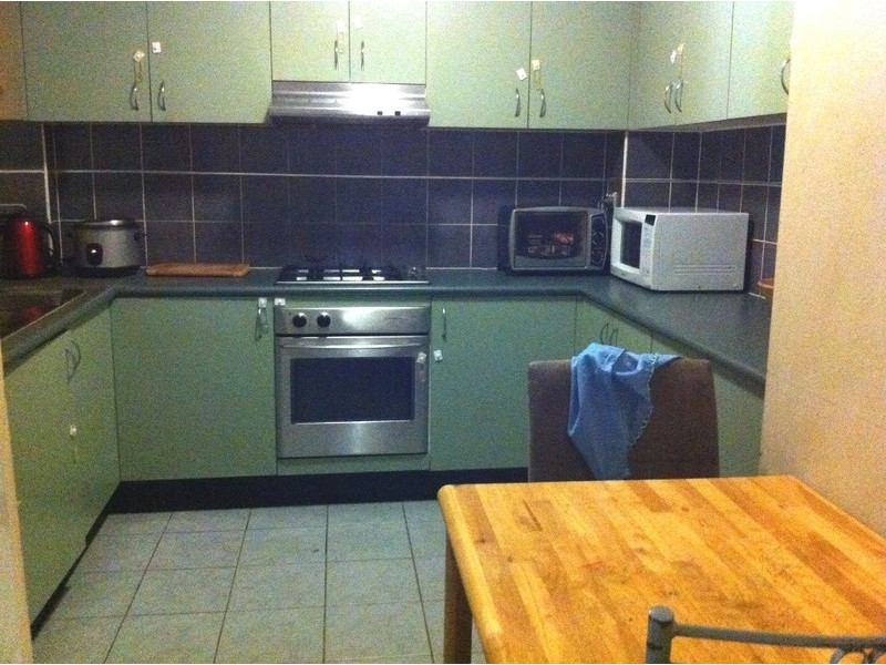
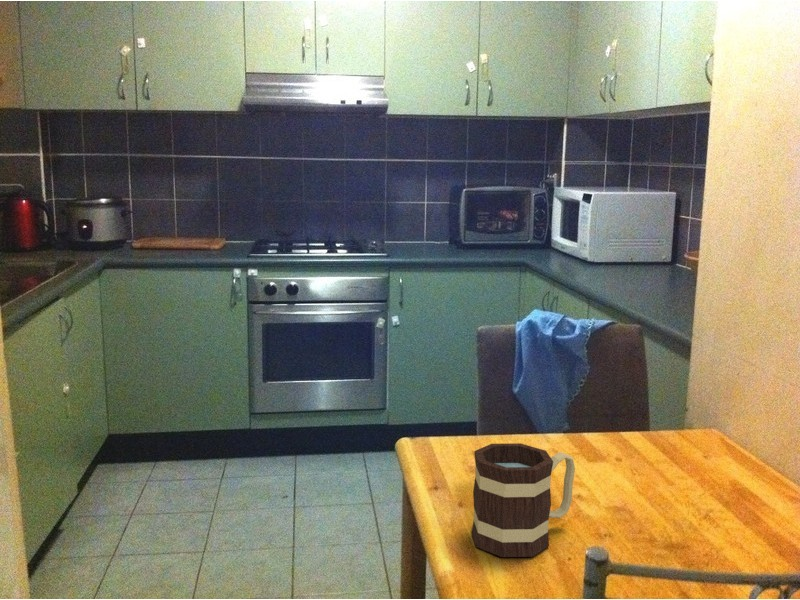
+ mug (526, 495)
